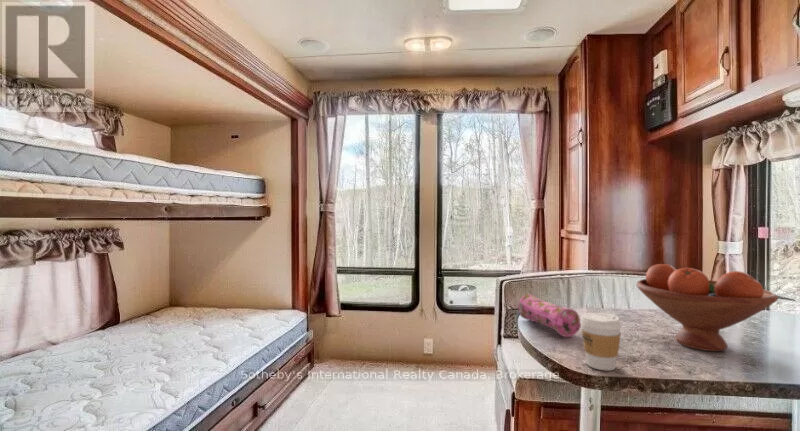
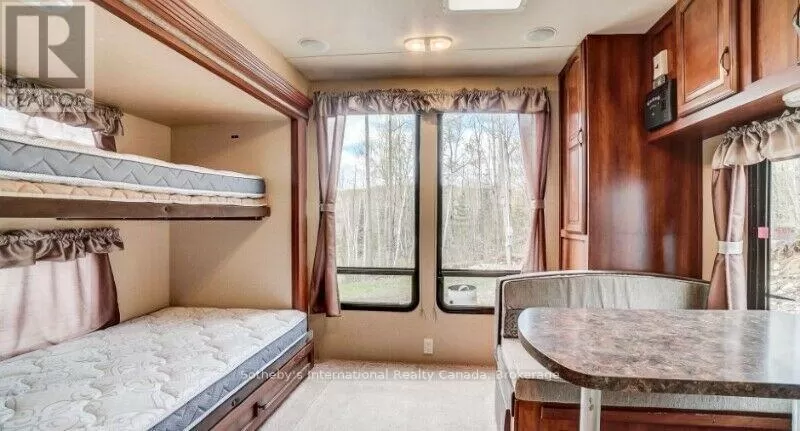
- pencil case (547, 314)
- fruit bowl (700, 304)
- coffee cup (600, 340)
